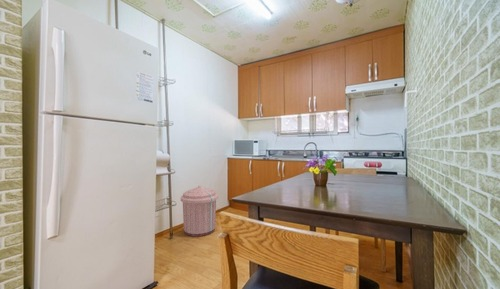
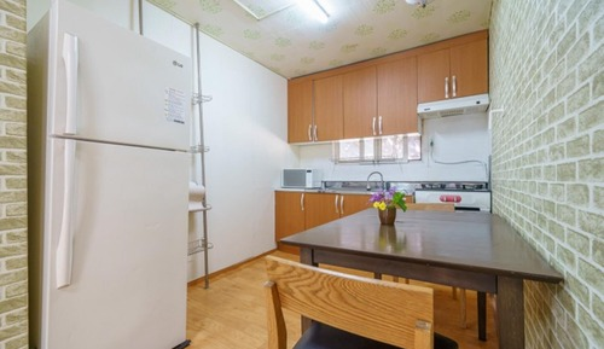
- trash can (199, 208)
